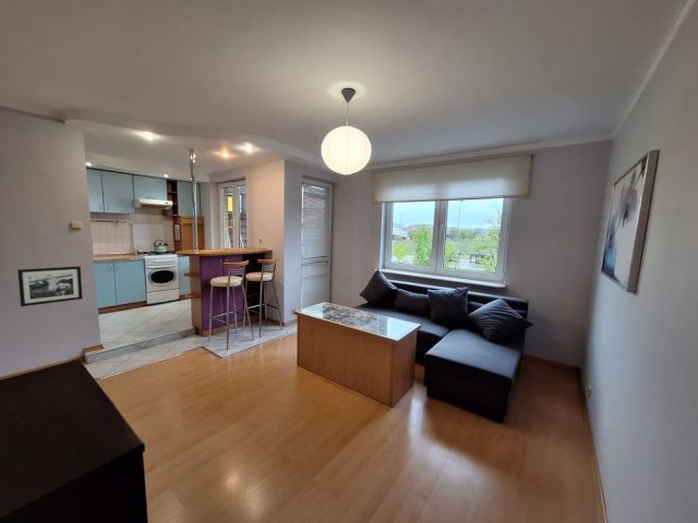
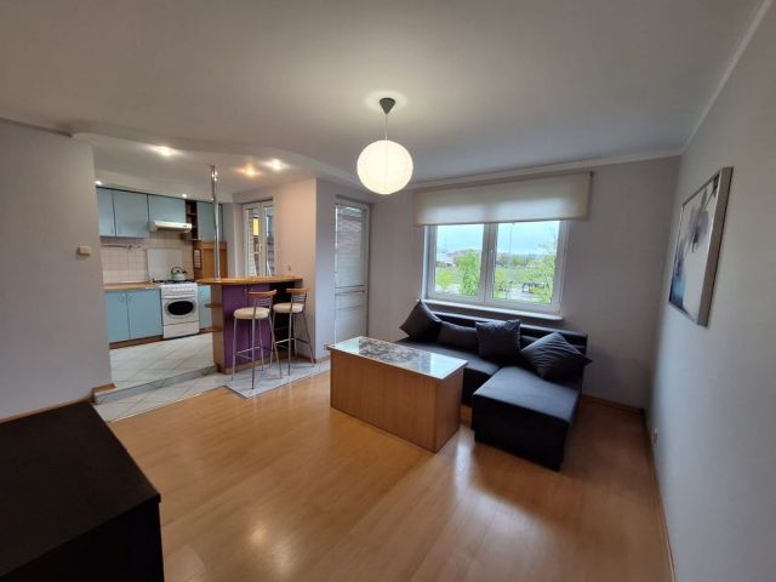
- picture frame (51, 284)
